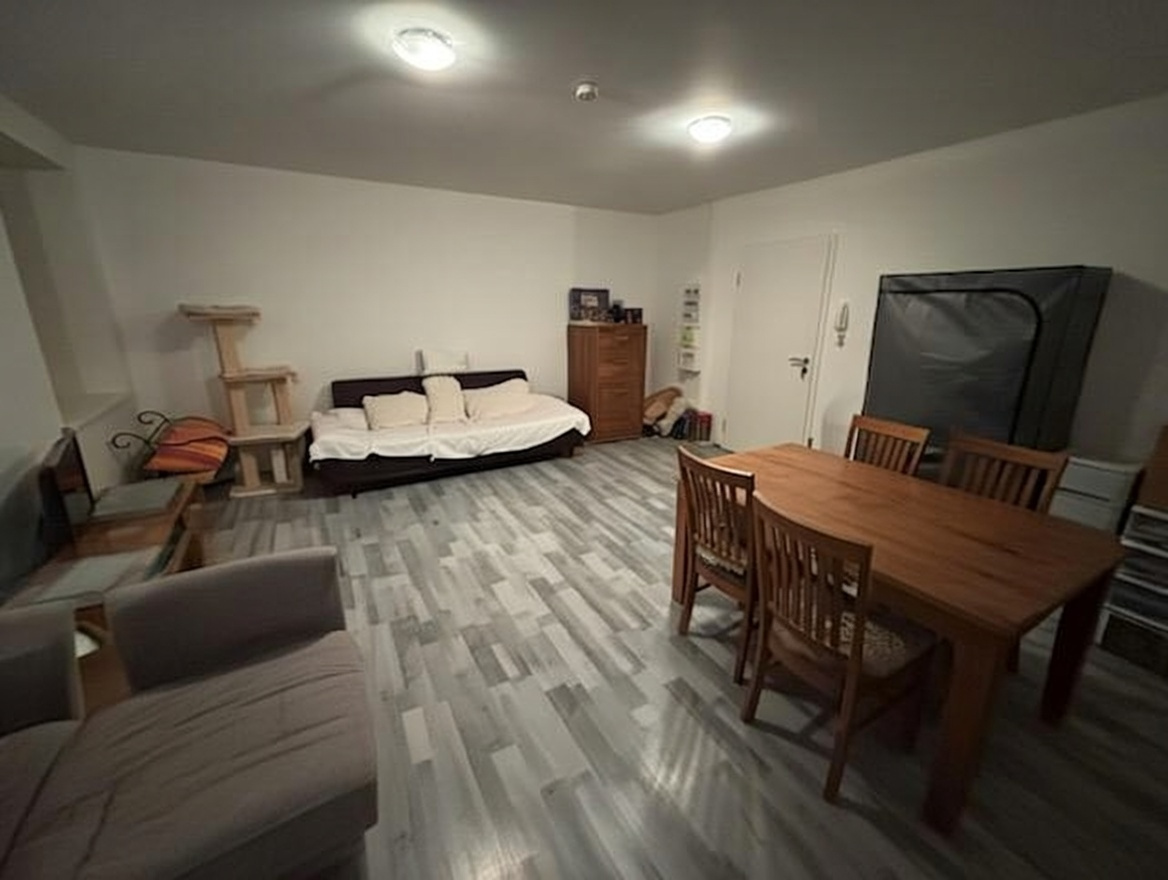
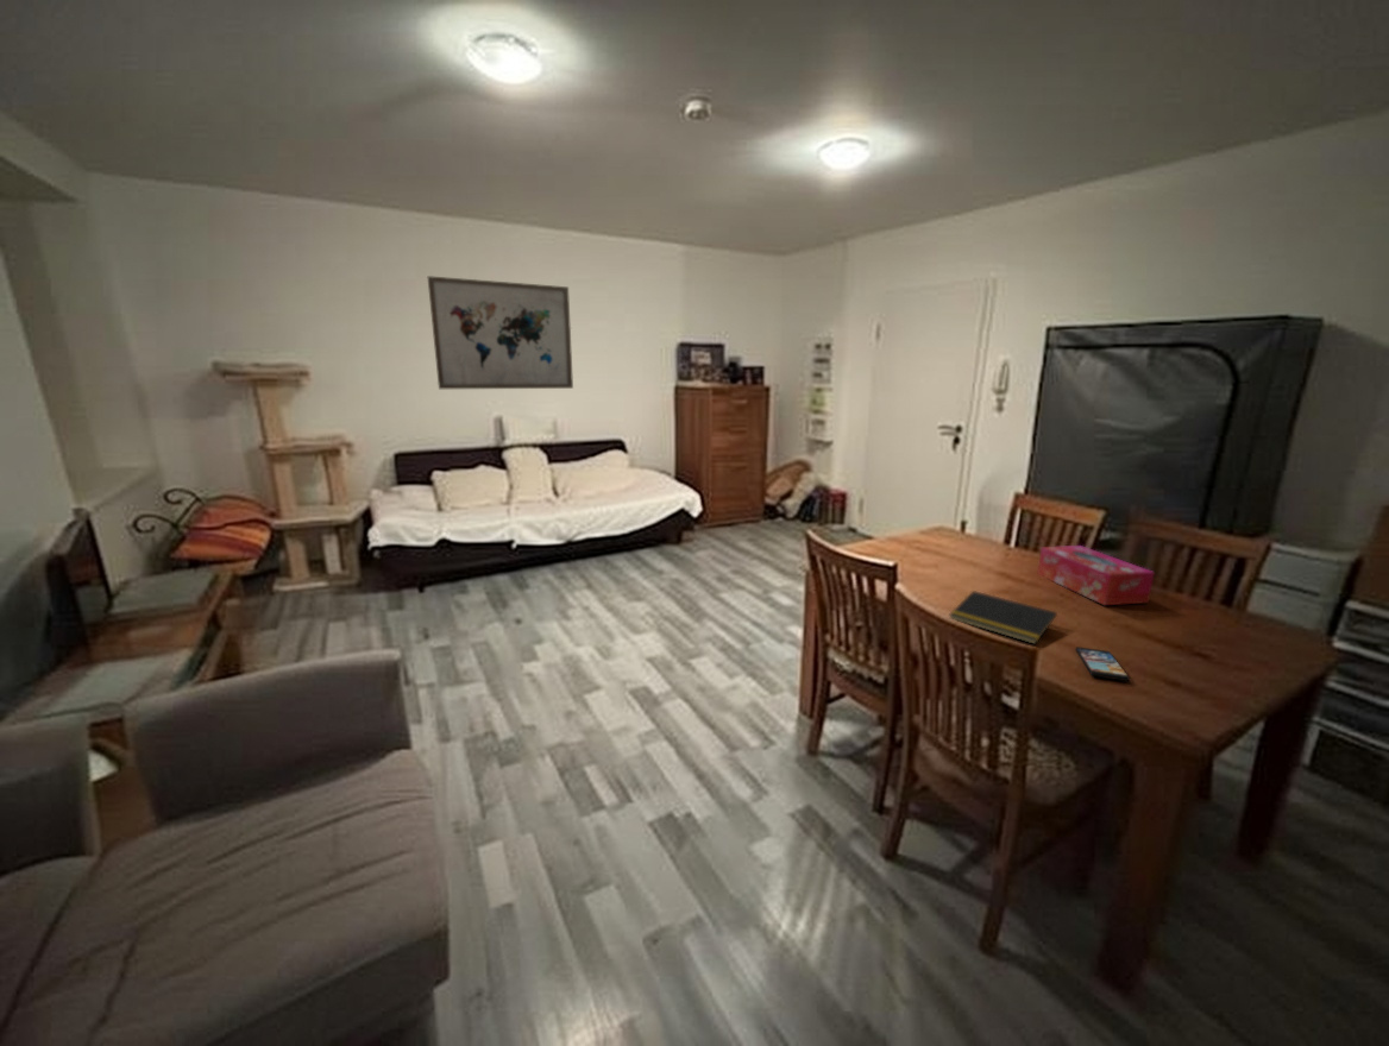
+ notepad (1001, 615)
+ smartphone (1100, 662)
+ wall art (505, 336)
+ tissue box (1091, 573)
